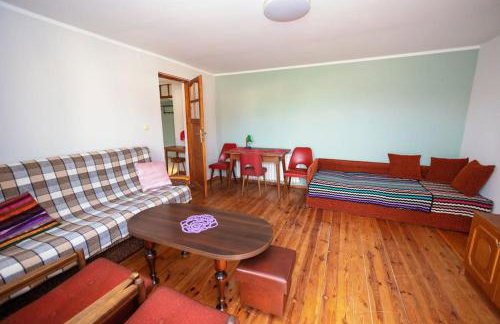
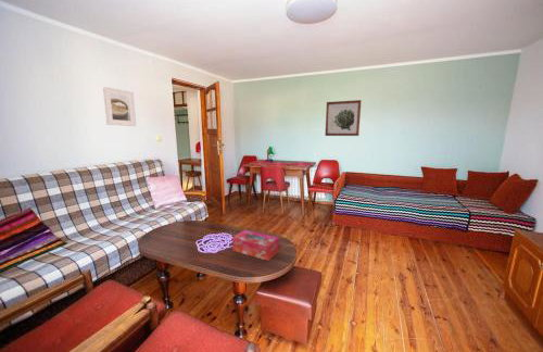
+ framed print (121, 108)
+ tissue box (255, 243)
+ wall art (342, 118)
